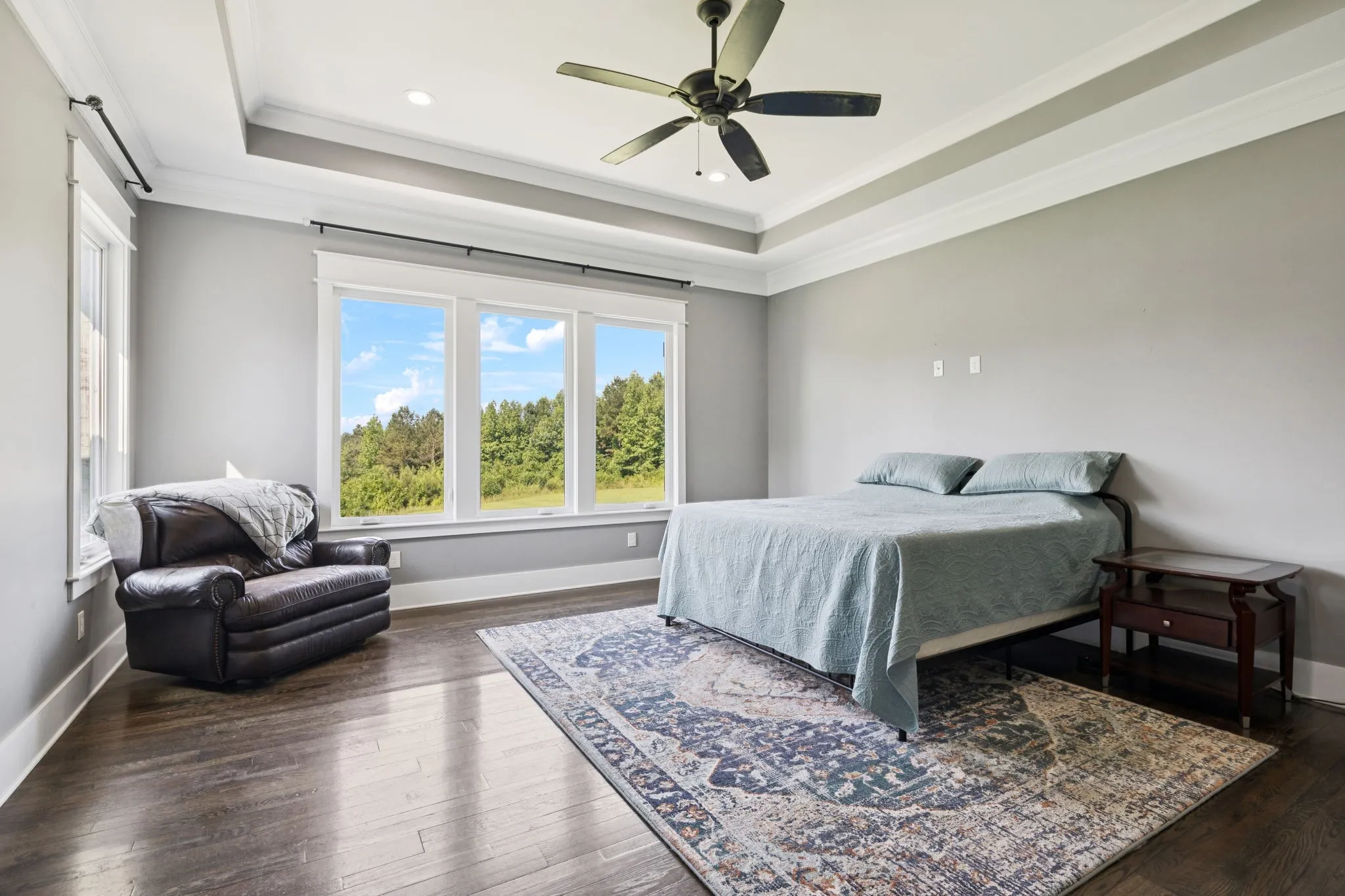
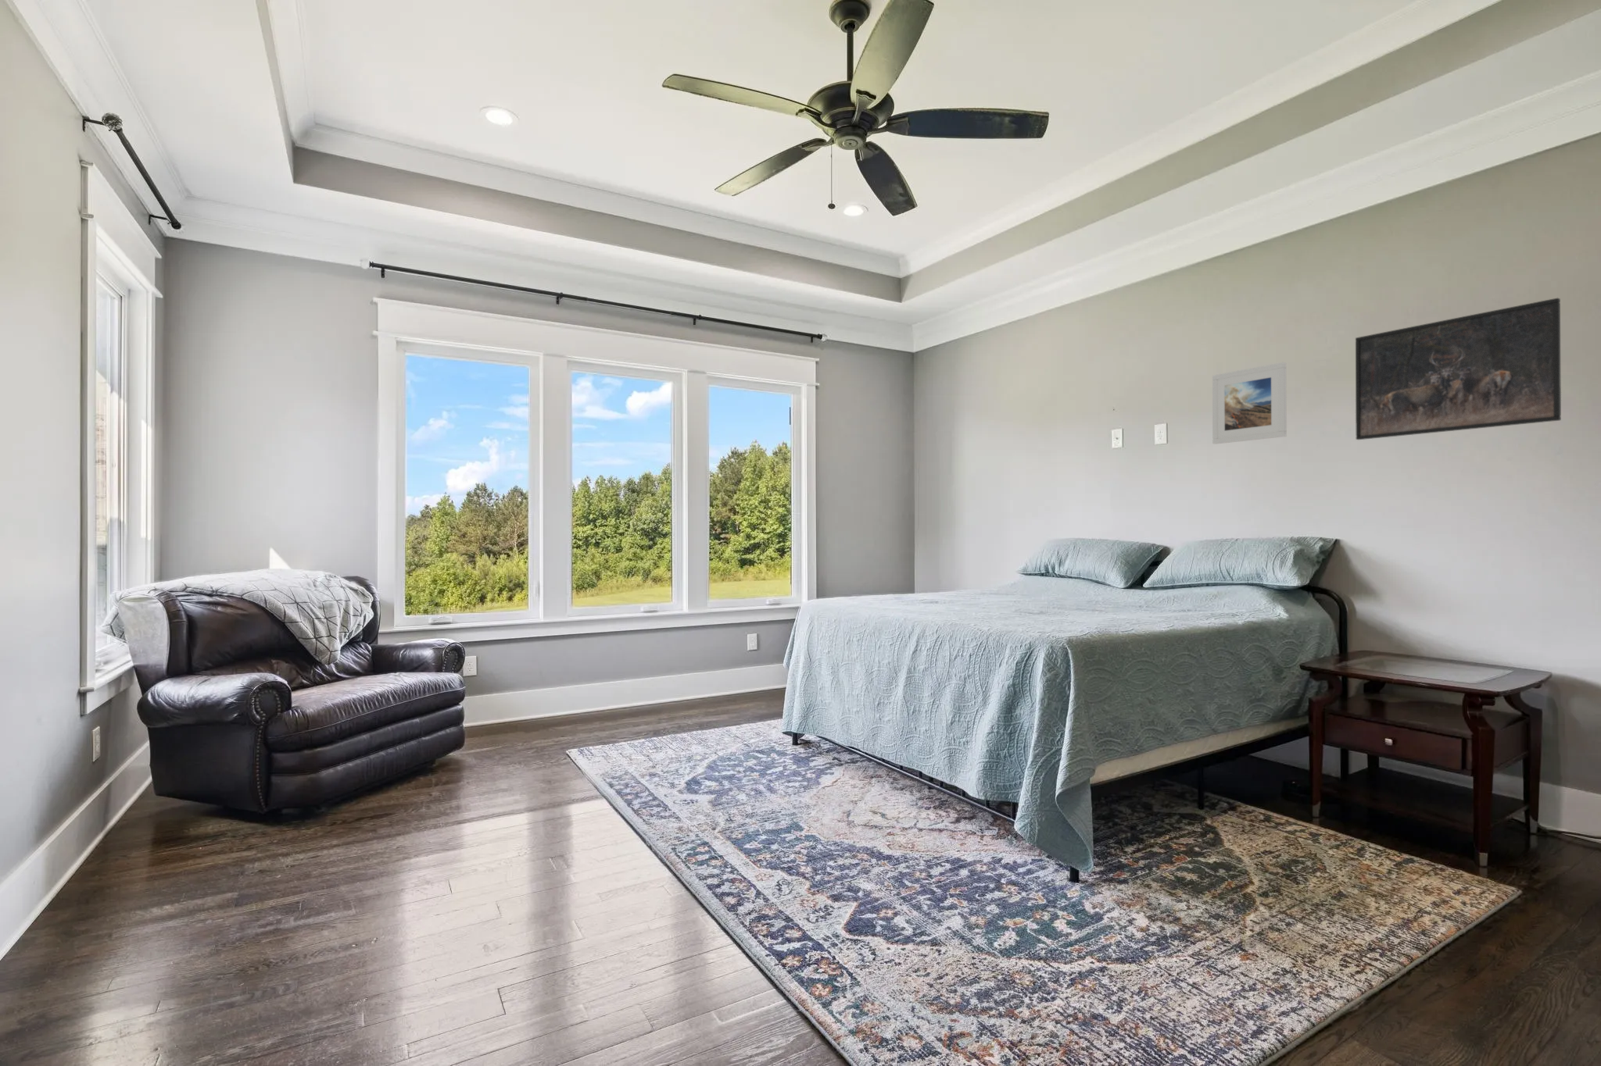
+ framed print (1247, 405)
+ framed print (1449, 375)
